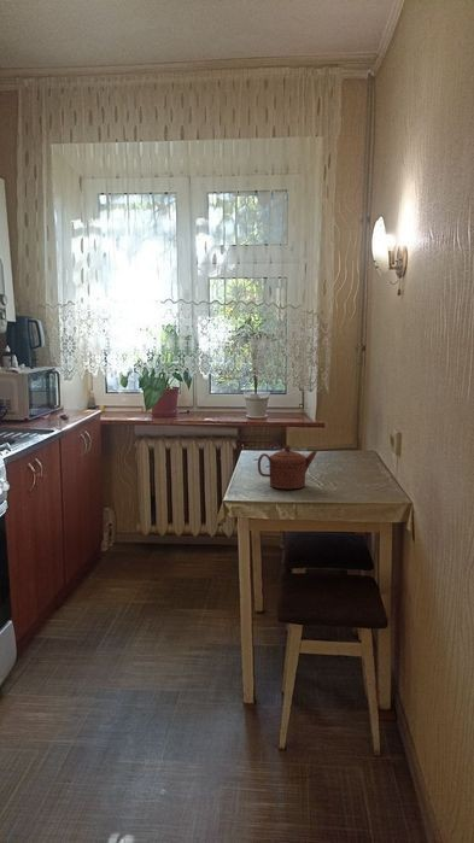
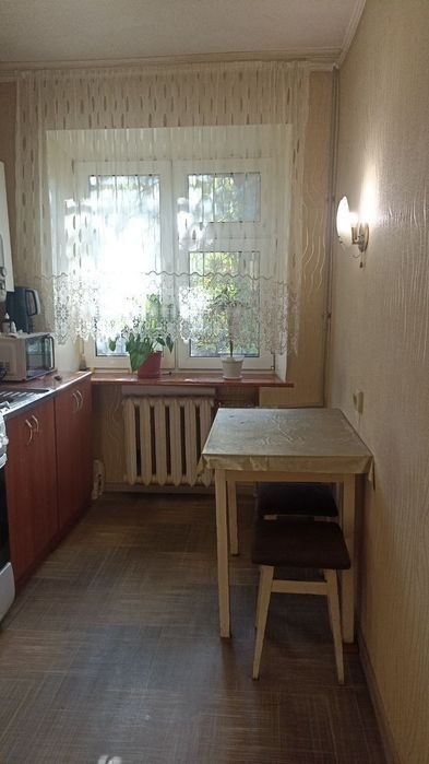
- teapot (287, 464)
